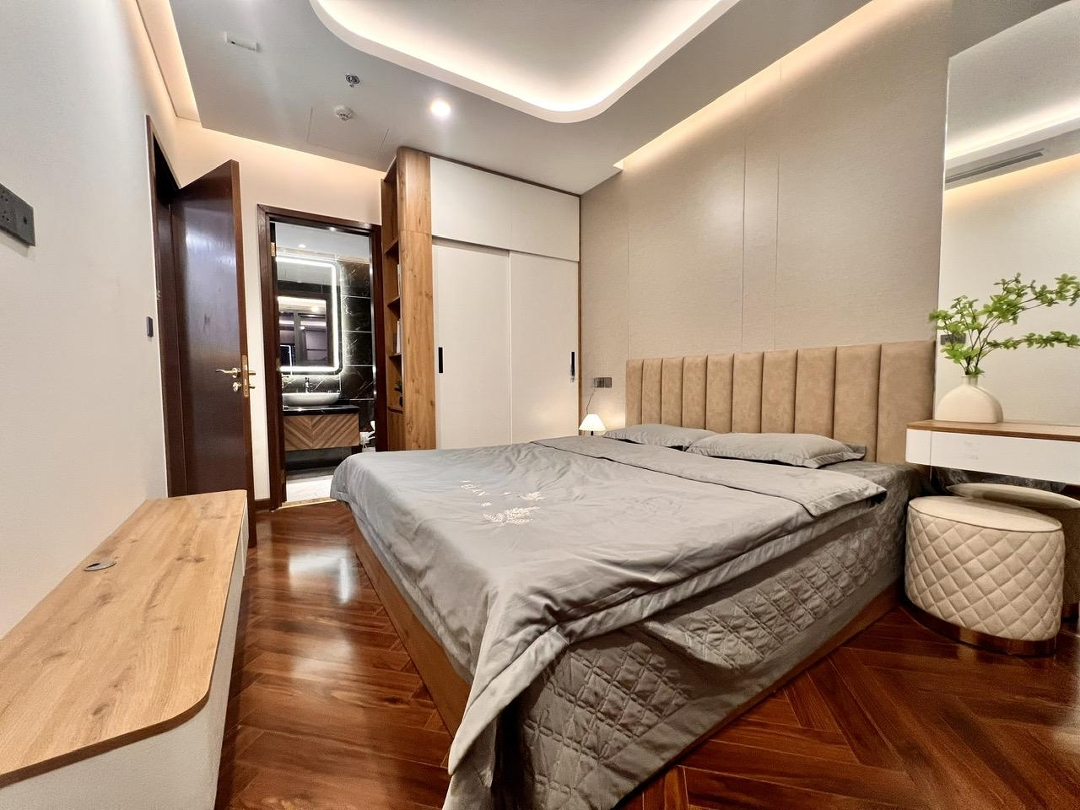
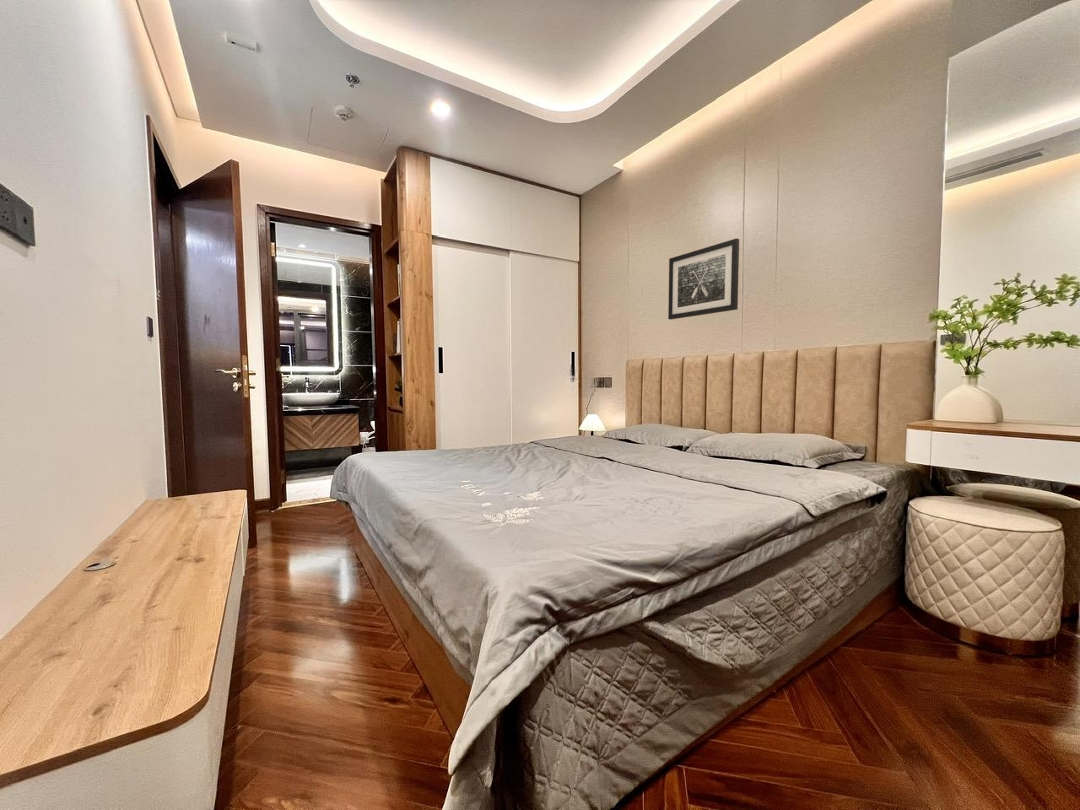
+ wall art (701, 282)
